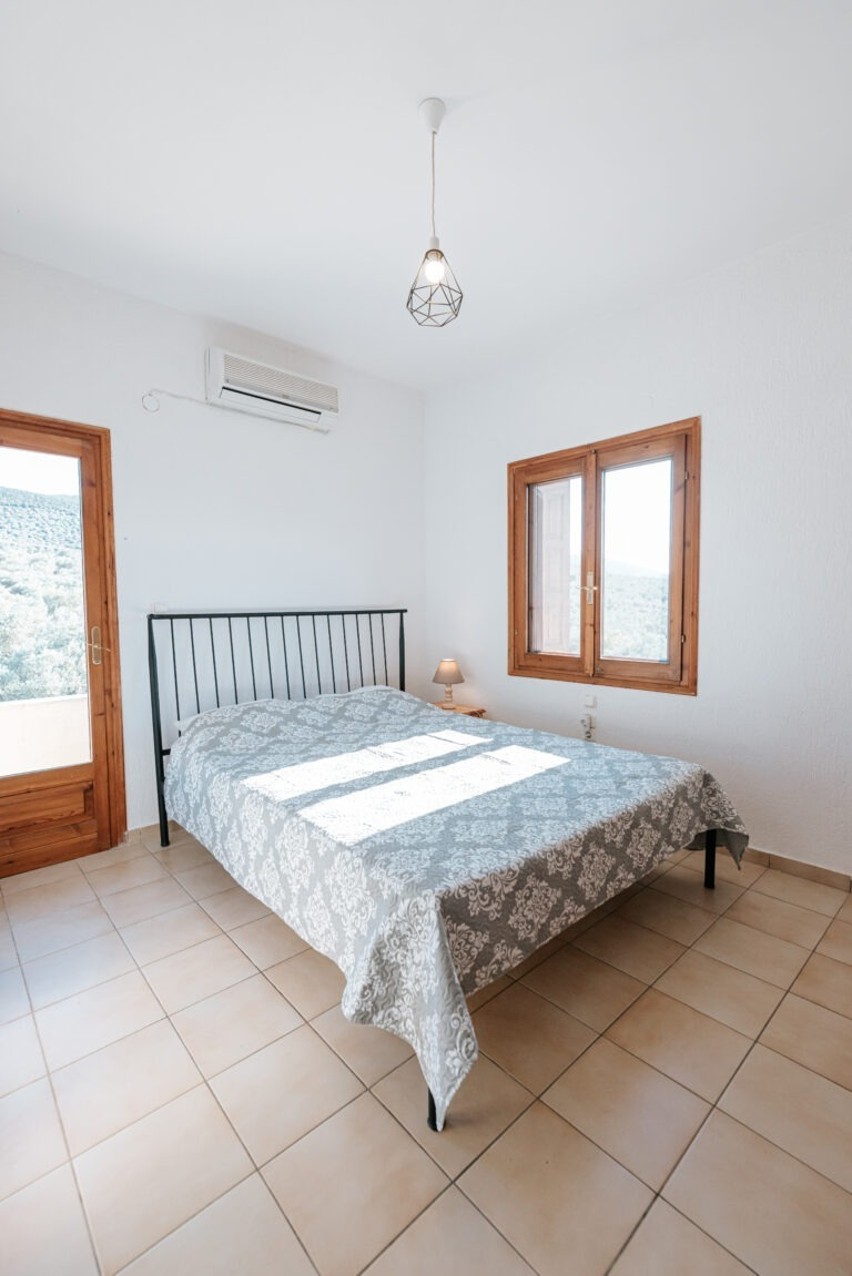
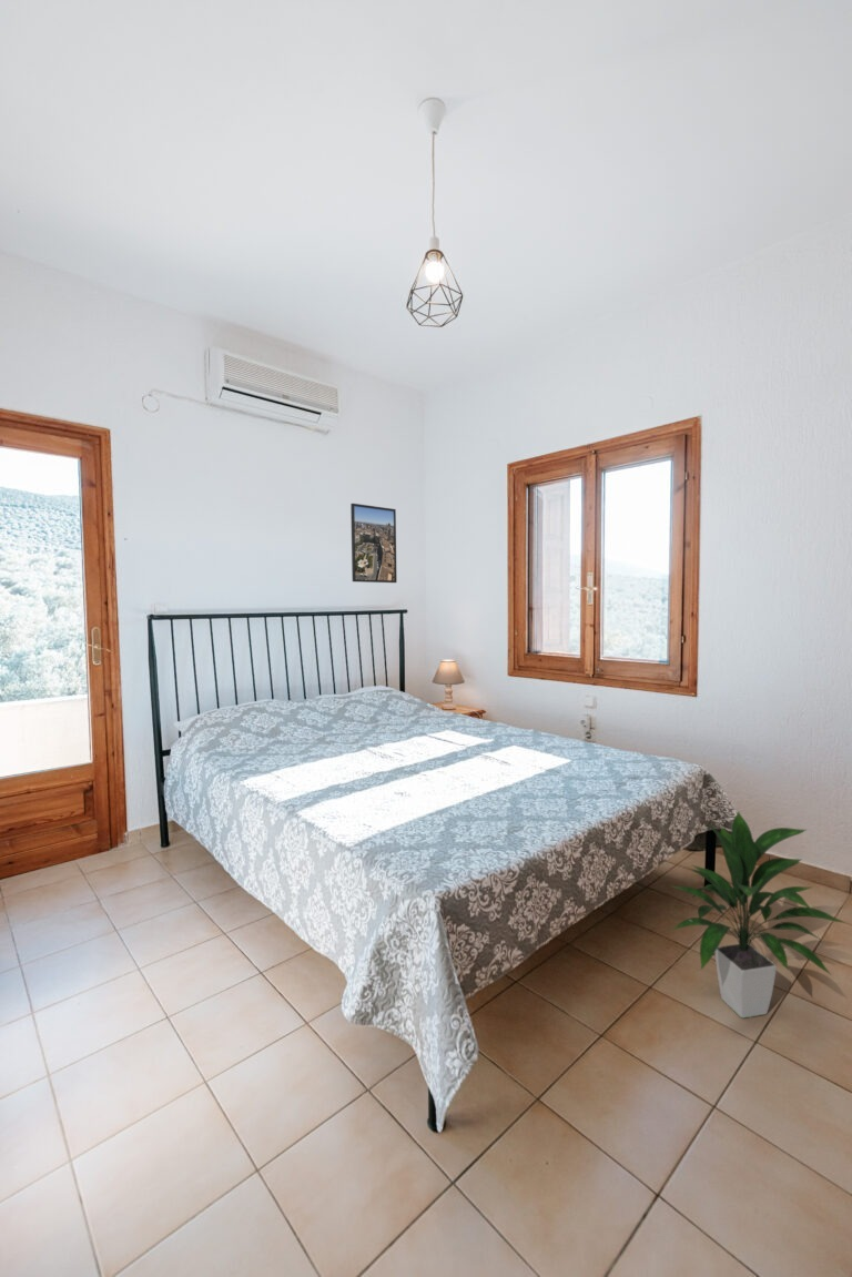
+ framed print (374, 544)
+ indoor plant (744, 908)
